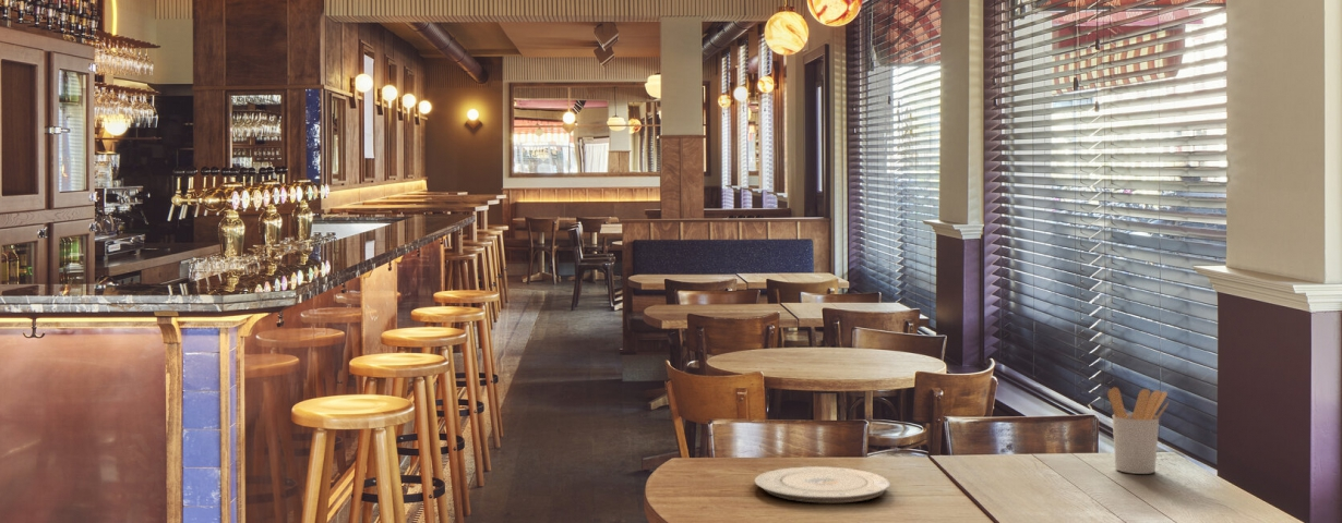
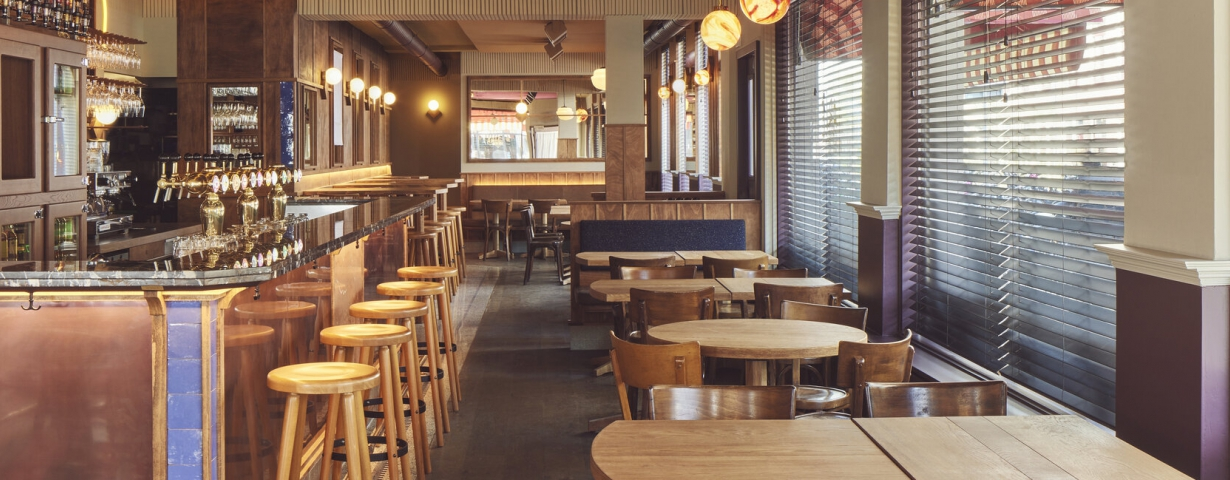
- plate (822, 484)
- utensil holder (1140, 428)
